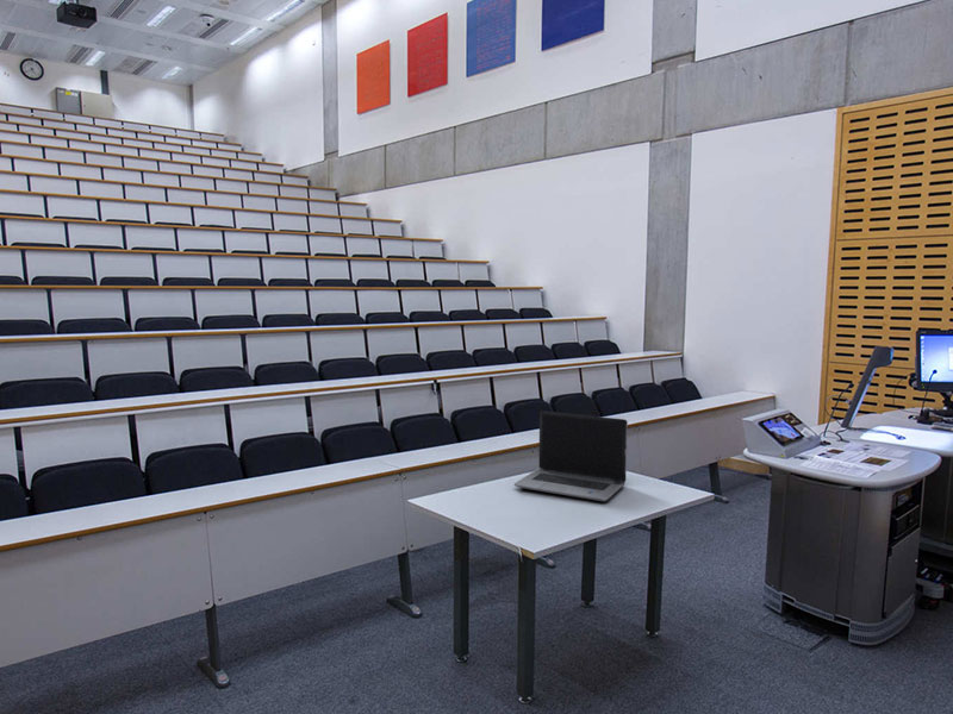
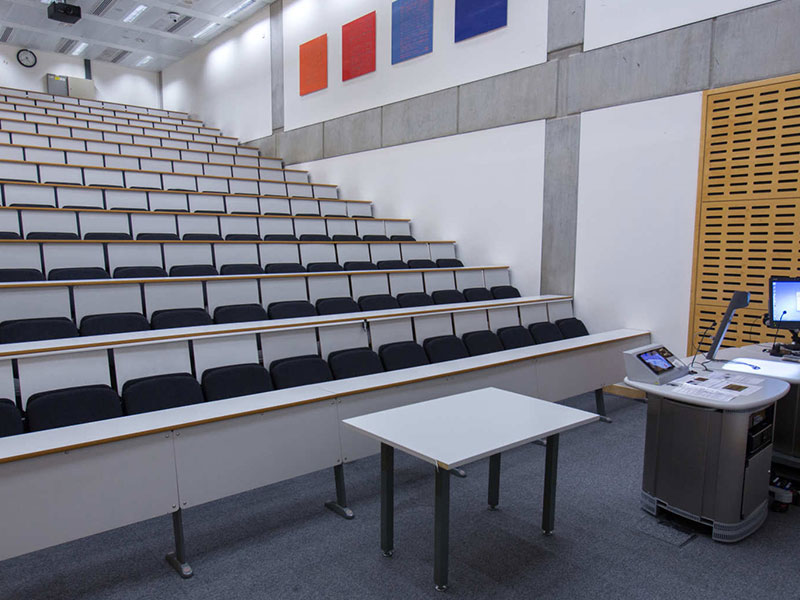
- laptop computer (569, 453)
